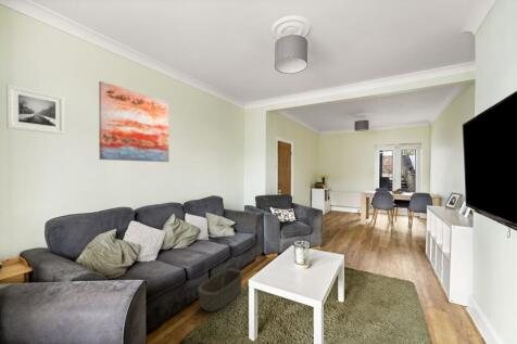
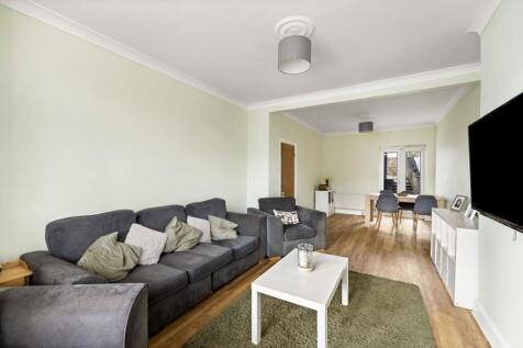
- basket (222, 277)
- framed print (37, 111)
- wall art (138, 126)
